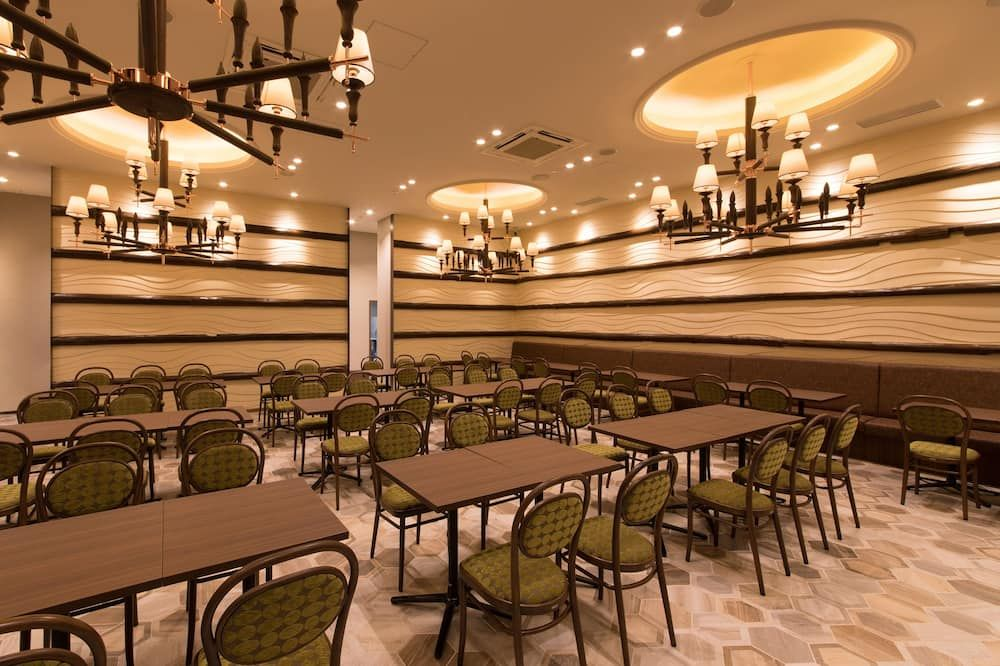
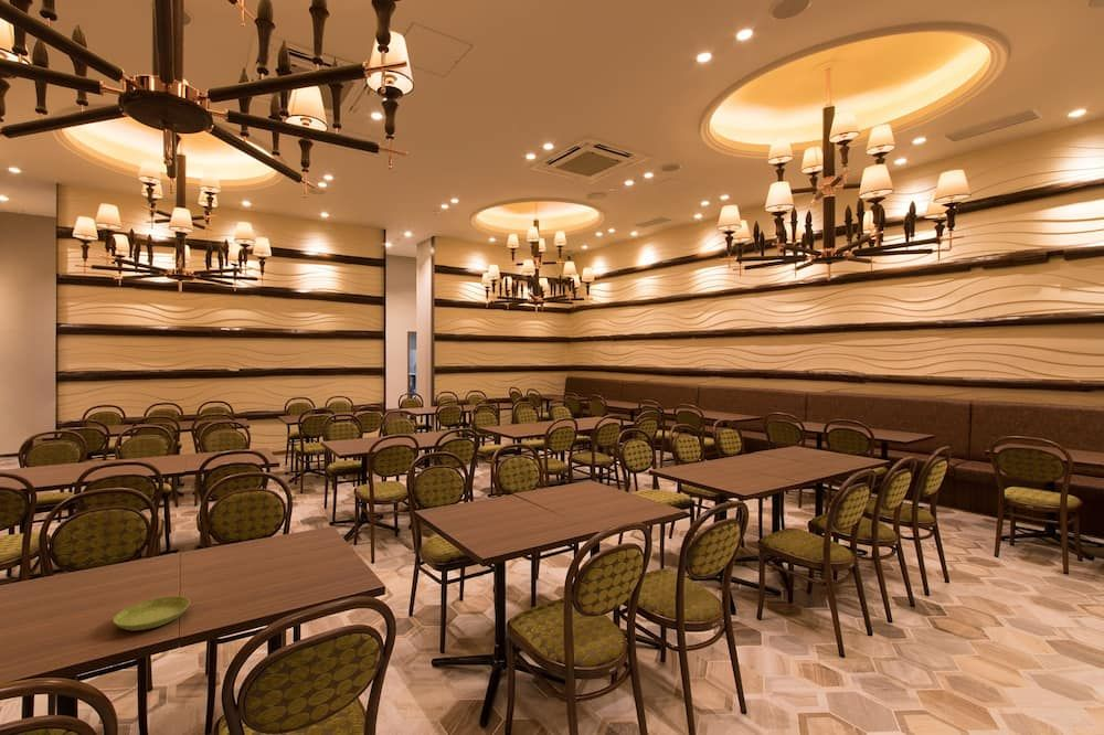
+ saucer (152, 614)
